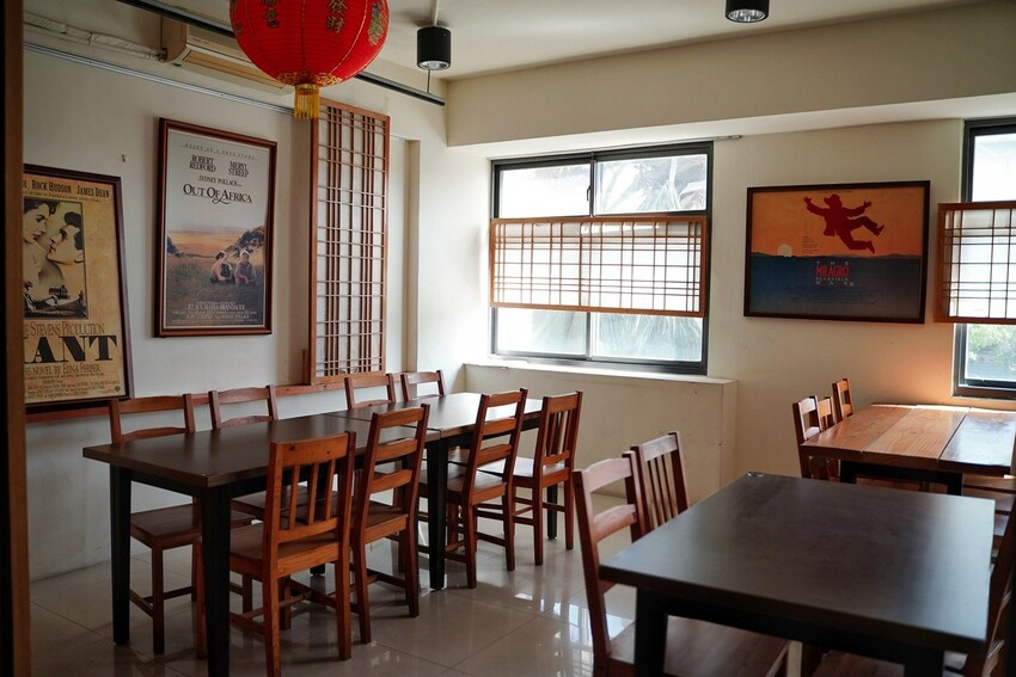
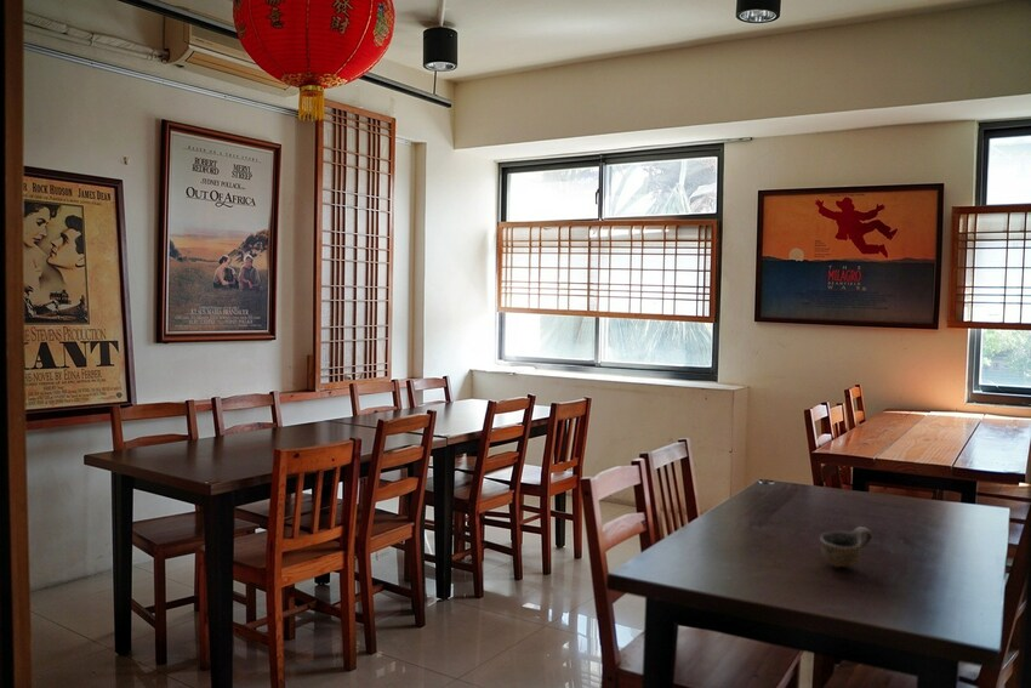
+ cup (844, 546)
